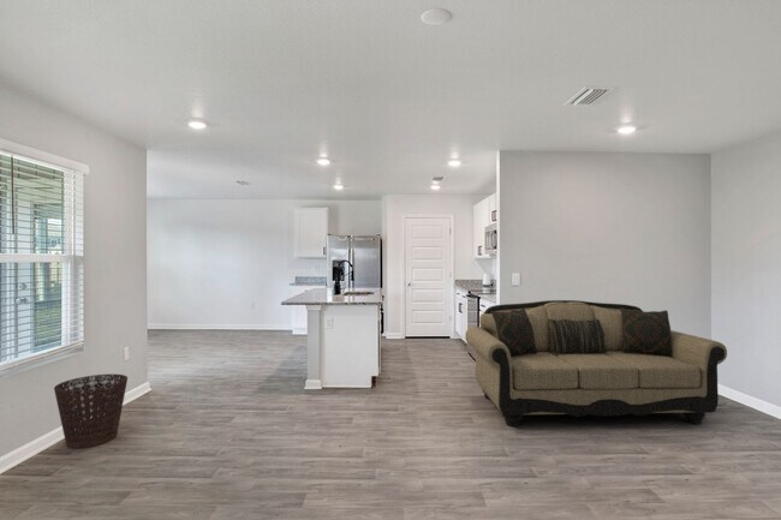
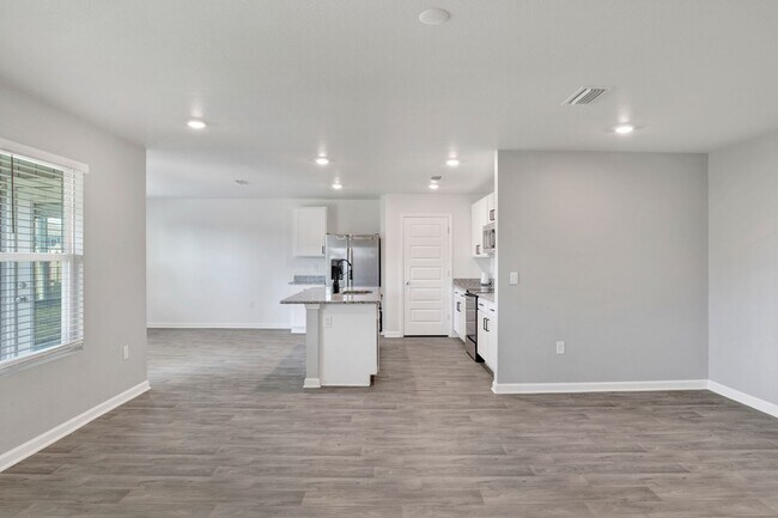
- sofa (582, 355)
- basket (91, 410)
